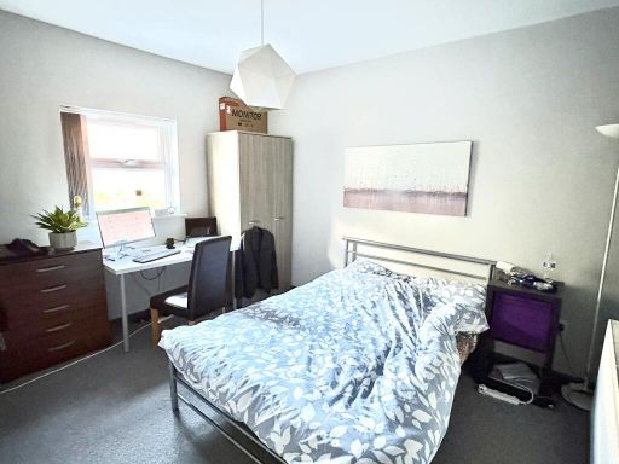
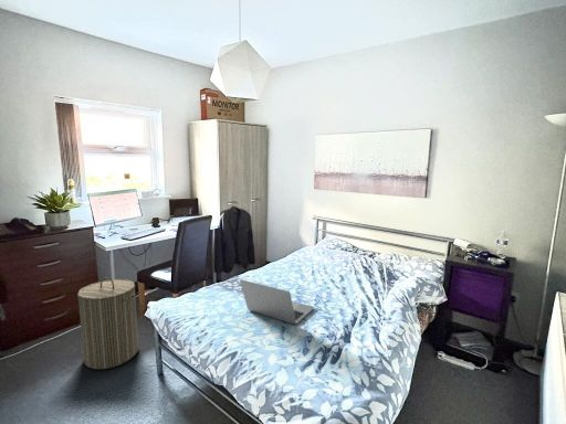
+ laptop (277, 294)
+ laundry hamper (108, 316)
